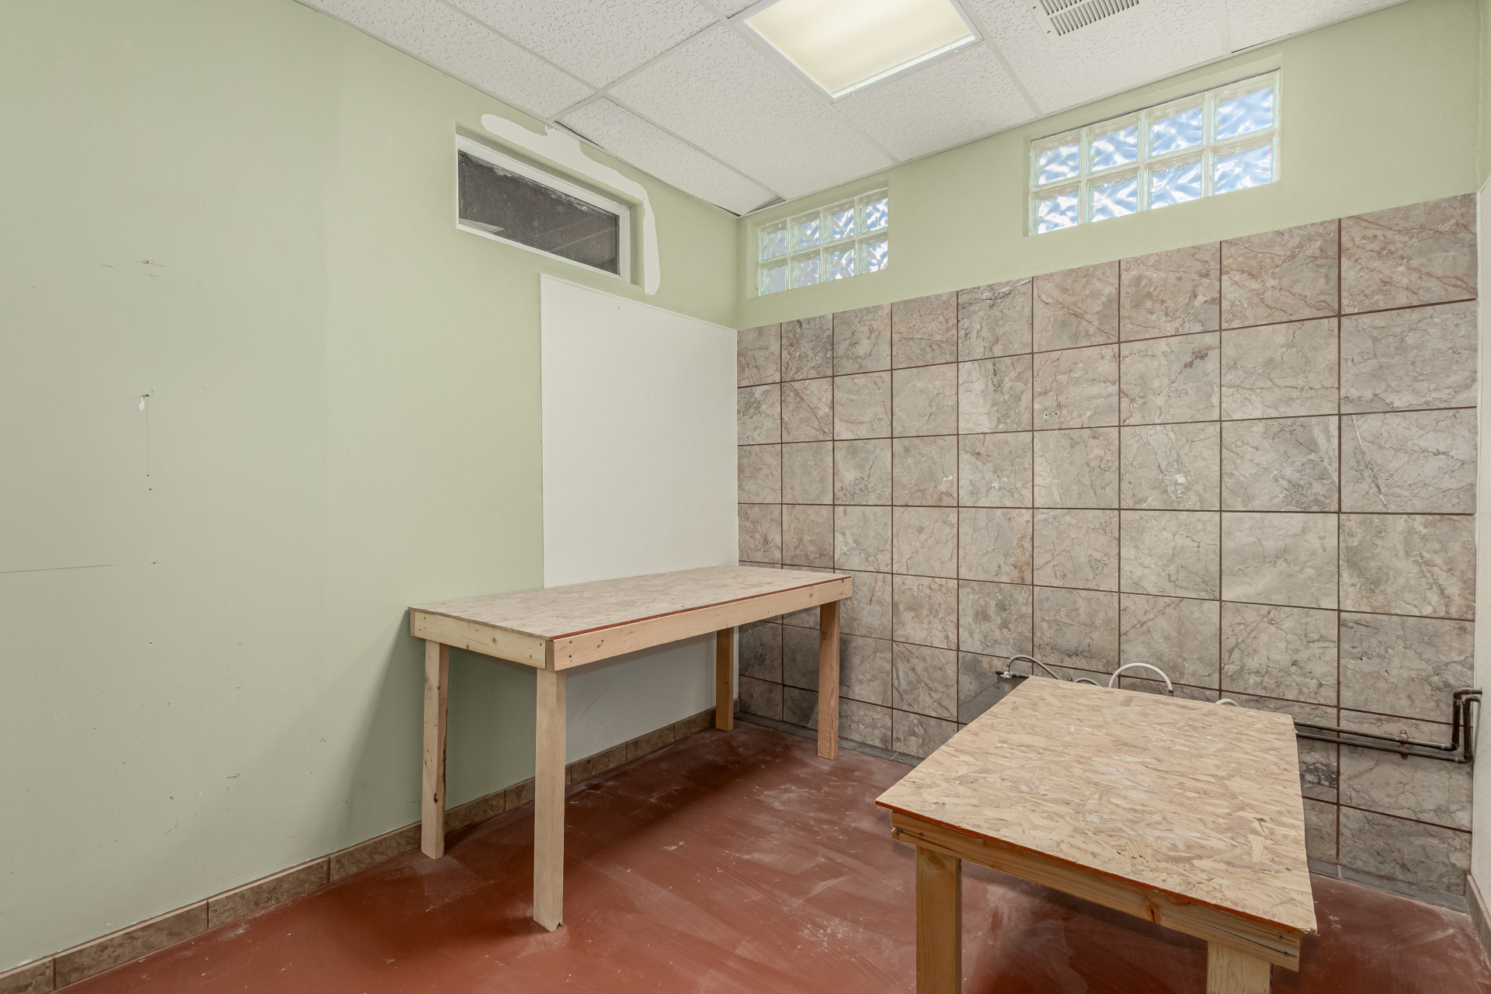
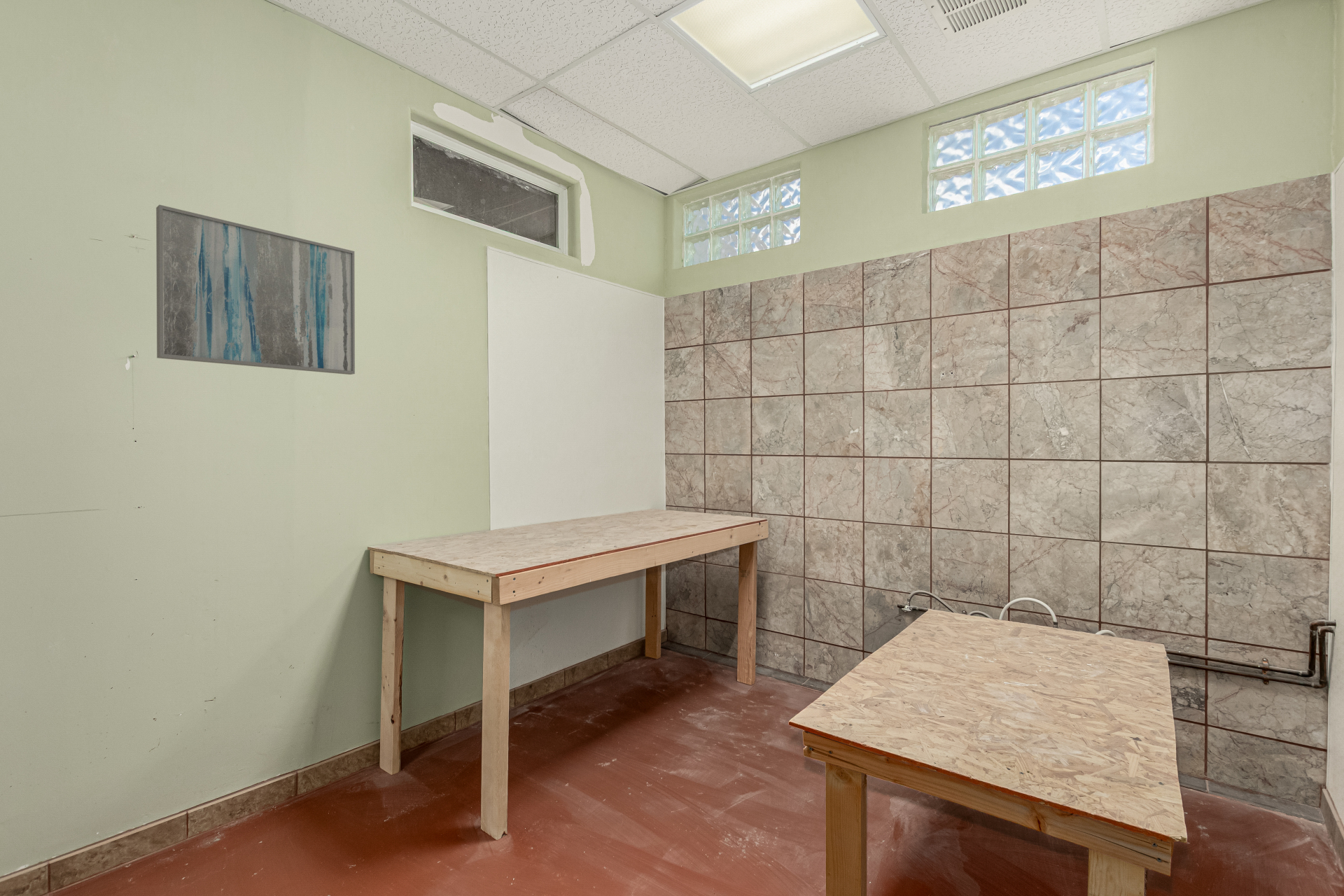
+ wall art (265, 299)
